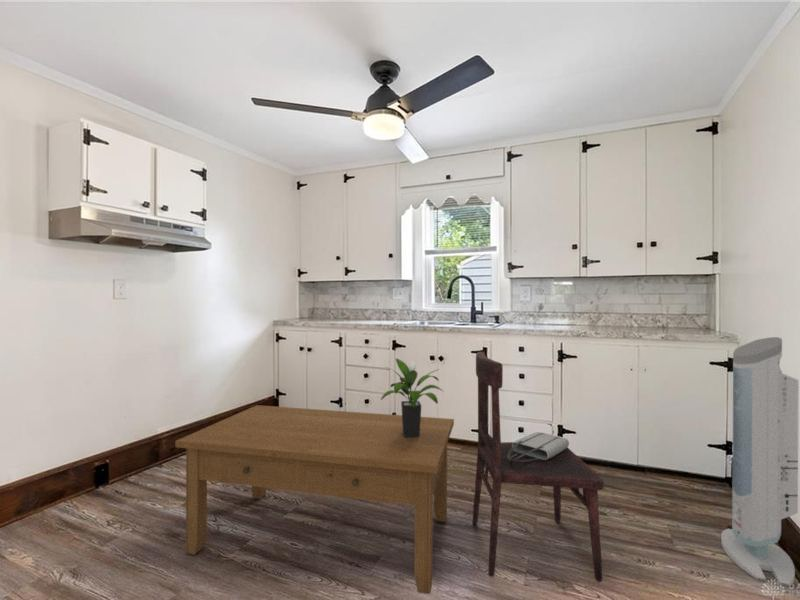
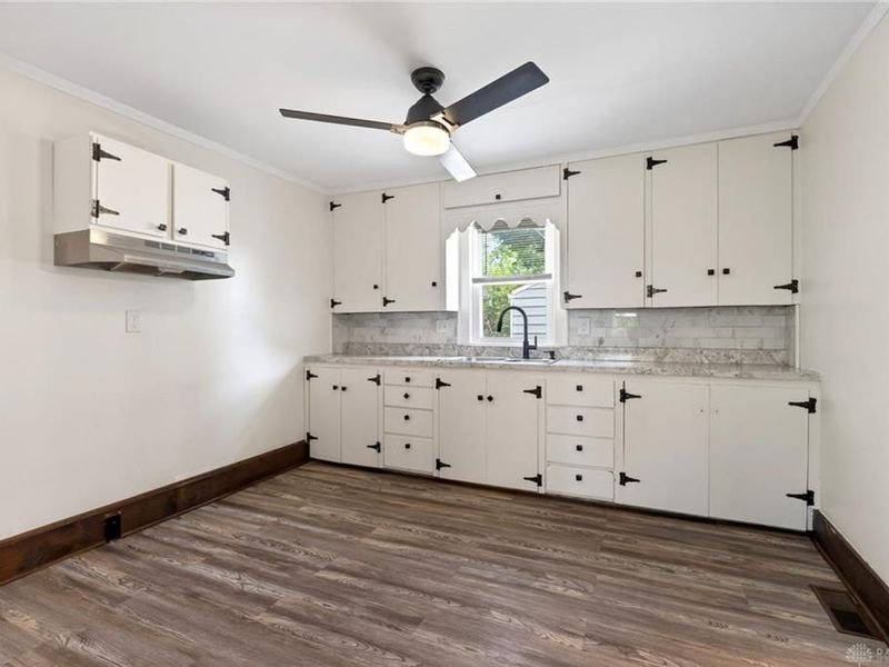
- potted plant (412, 398)
- air purifier (757, 446)
- coffee table (326, 481)
- tote bag (534, 447)
- dining chair (528, 455)
